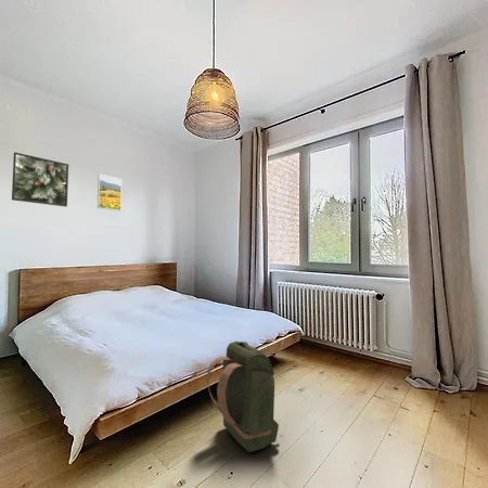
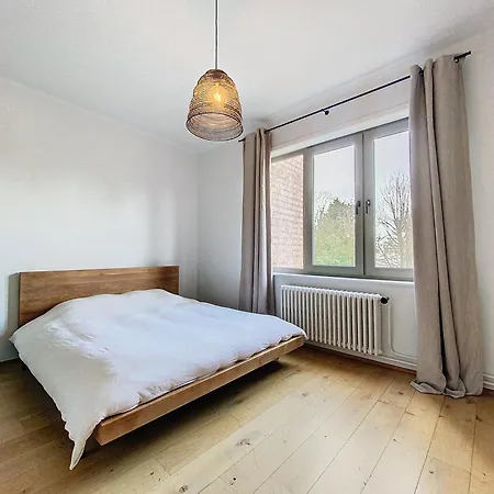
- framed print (110, 193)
- backpack (241, 390)
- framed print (41, 180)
